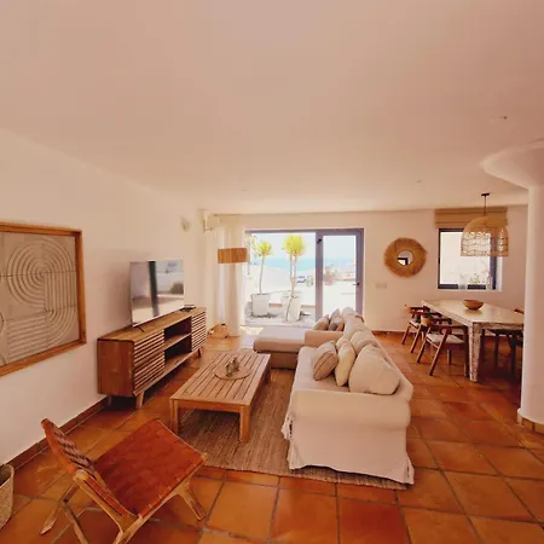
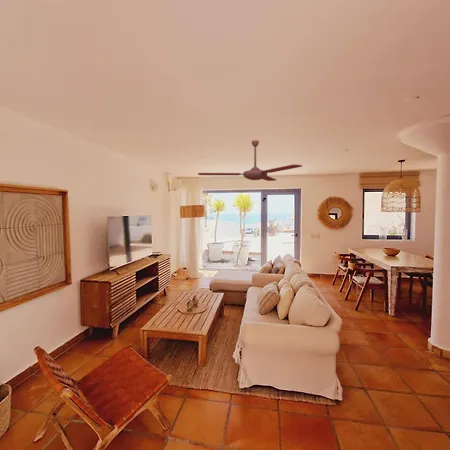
+ ceiling fan (254, 161)
